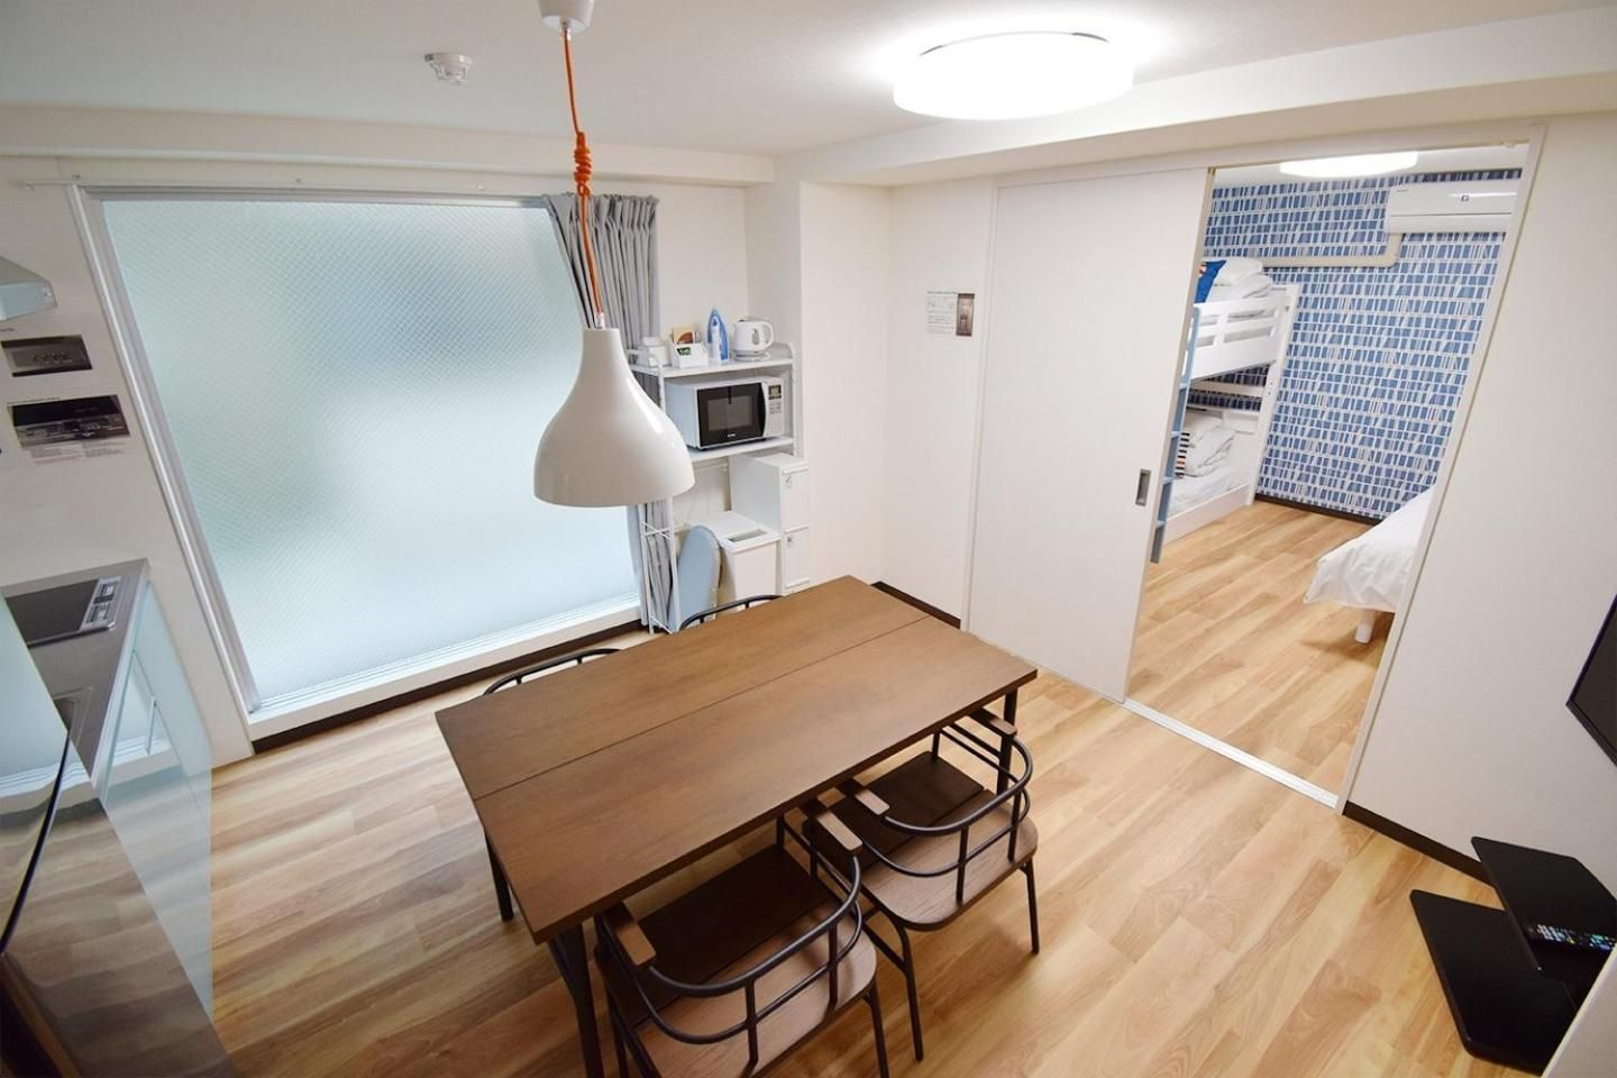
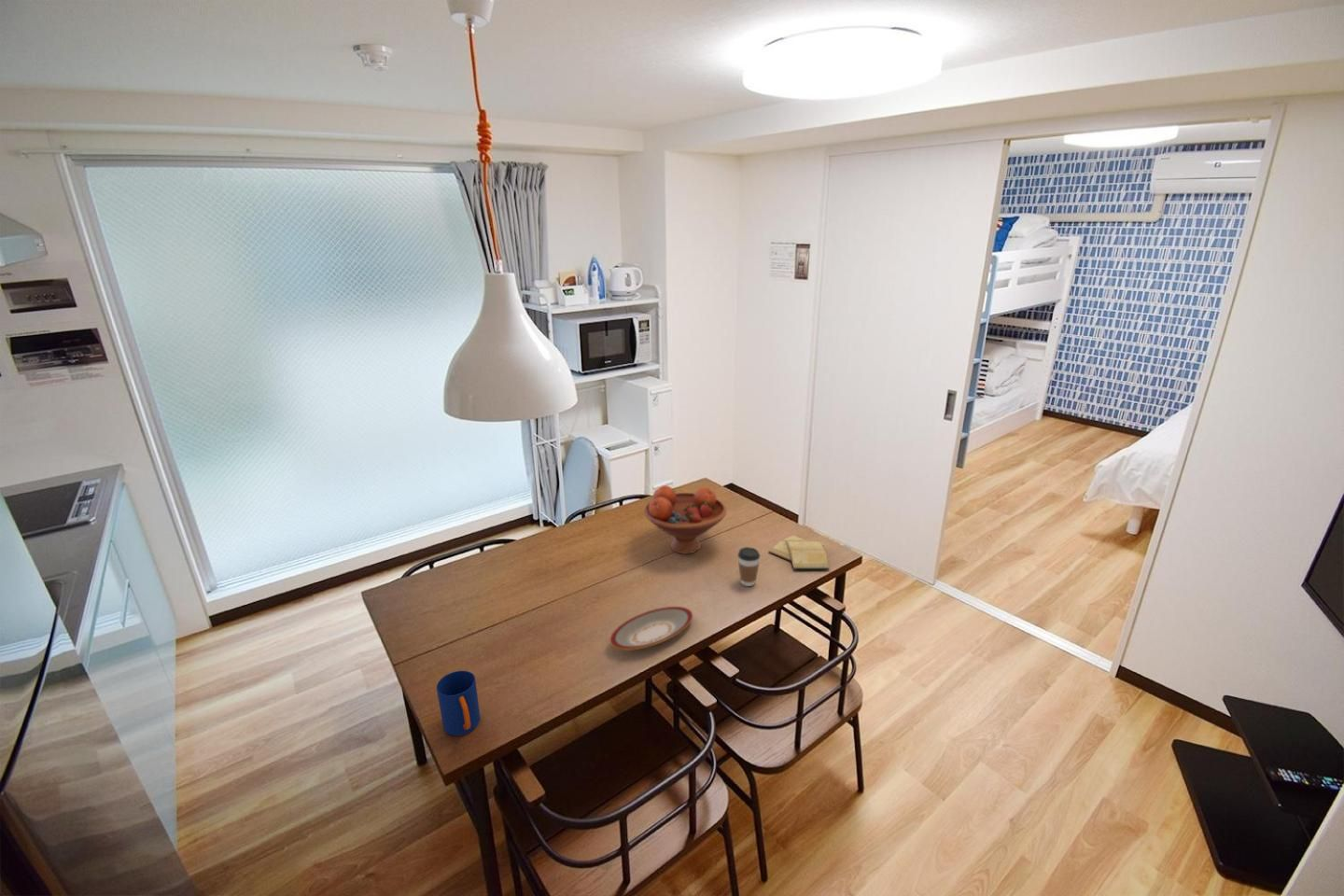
+ coffee cup (749, 567)
+ fruit bowl (685, 520)
+ mug (461, 707)
+ plate (652, 630)
+ diary (804, 550)
